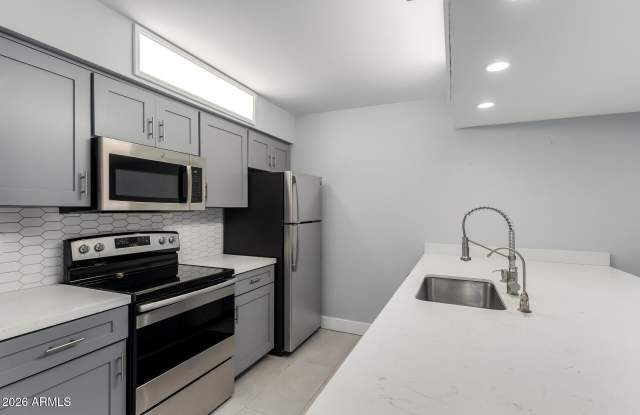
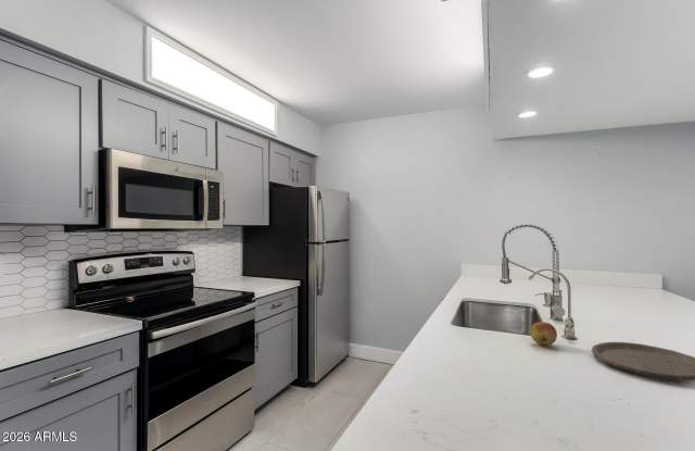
+ plate (647, 360)
+ apple (543, 333)
